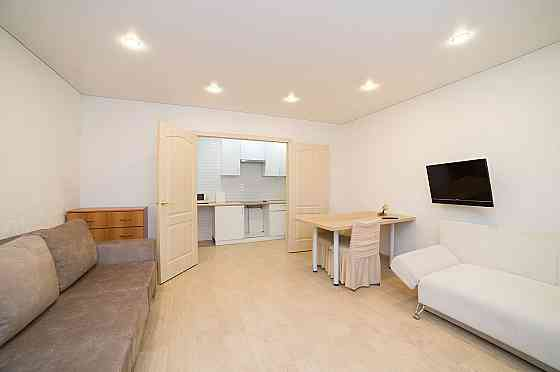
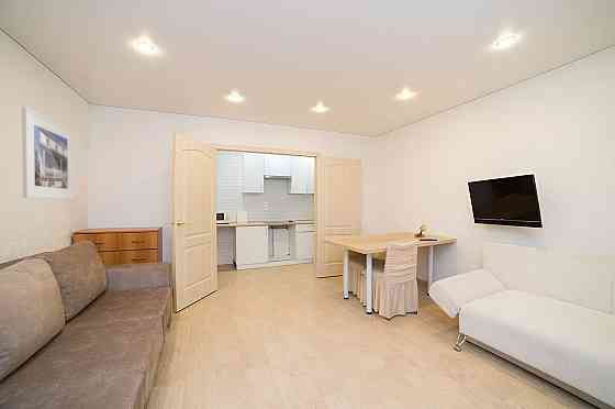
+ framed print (52, 159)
